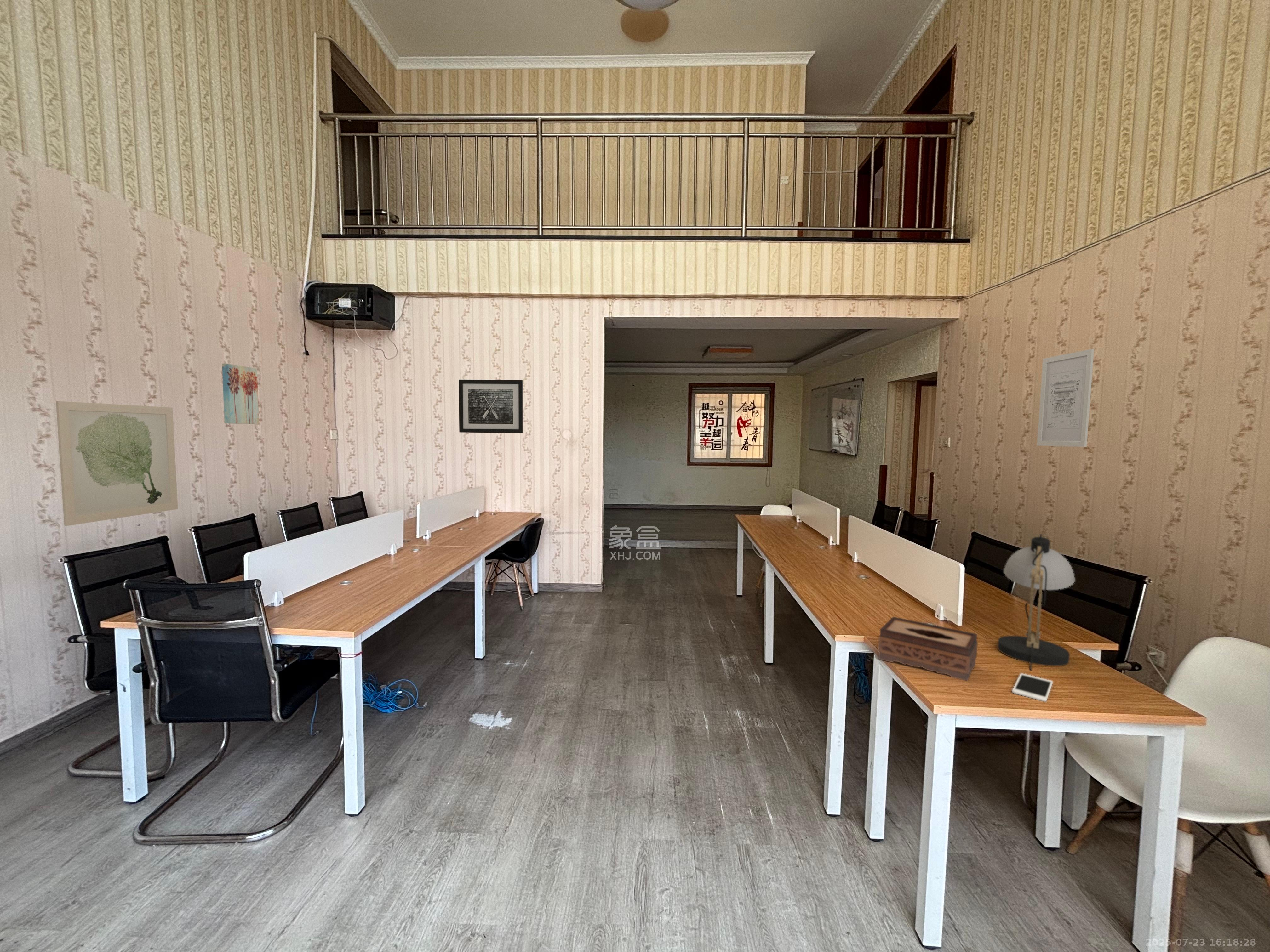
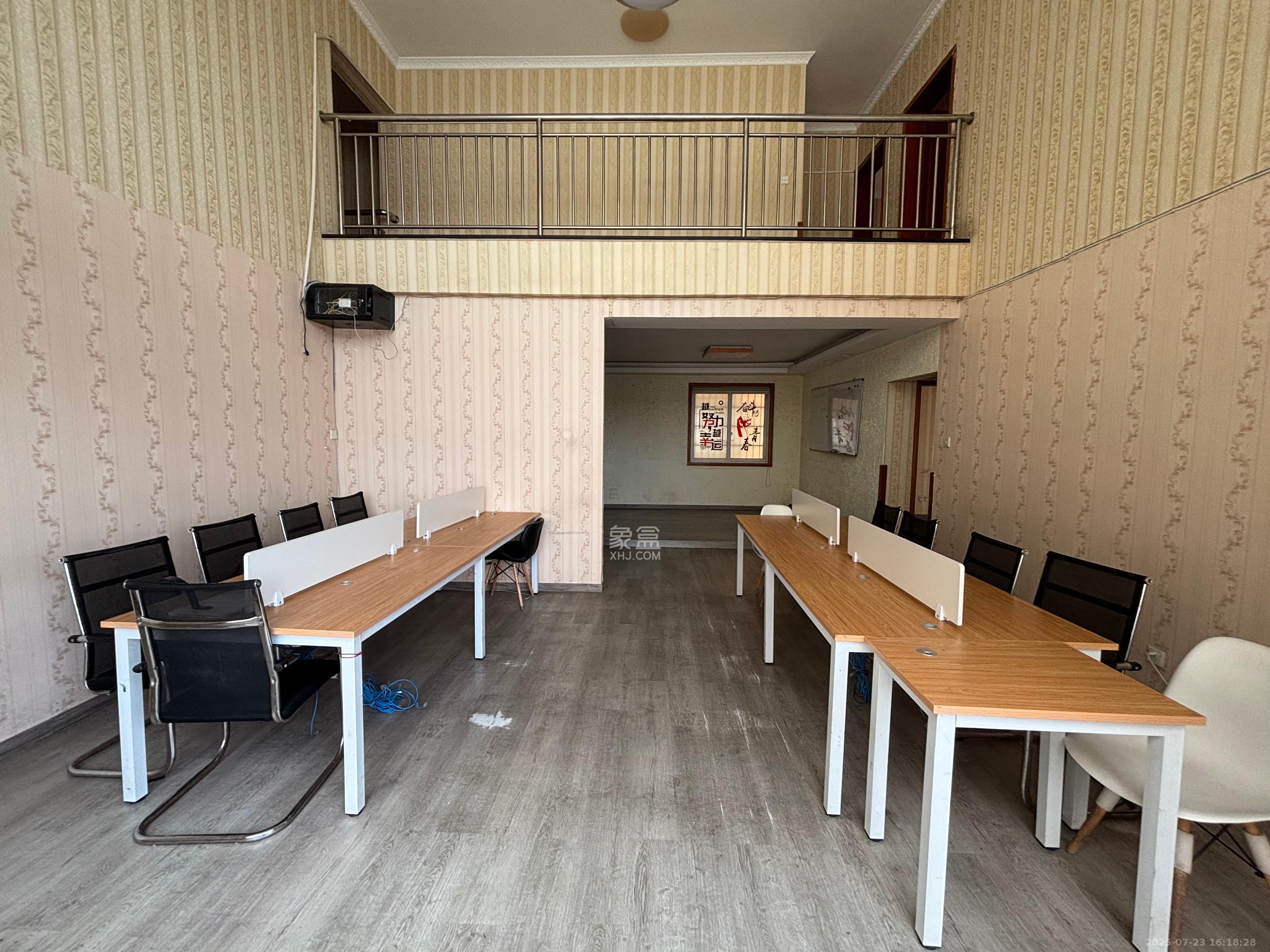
- wall art (123, 461)
- wall art (241, 395)
- wall art (491, 406)
- wall art (1063, 400)
- desk lamp (1039, 594)
- tissue box (927, 647)
- cell phone (1033, 687)
